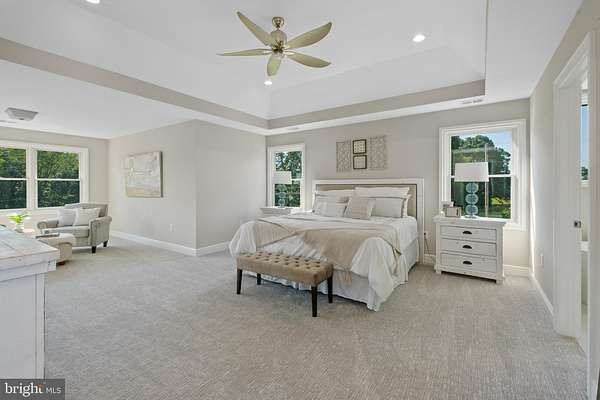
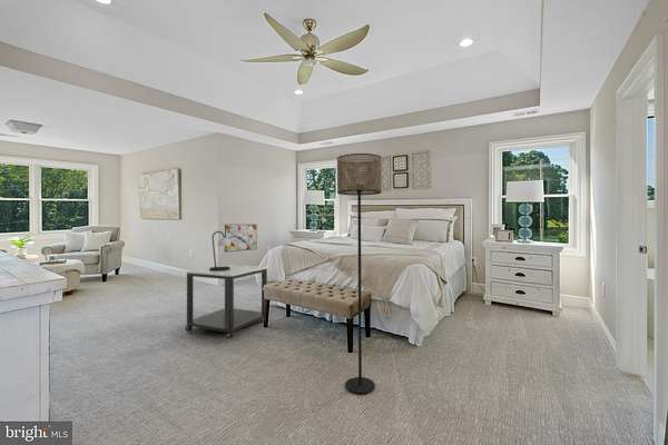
+ wall art (240, 237)
+ table lamp (219, 245)
+ side table (227, 297)
+ floor lamp (360, 271)
